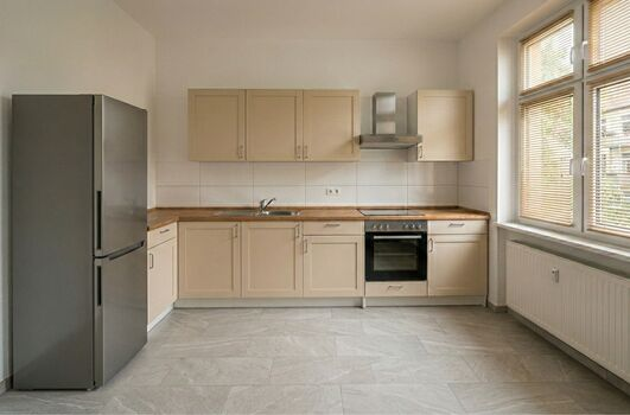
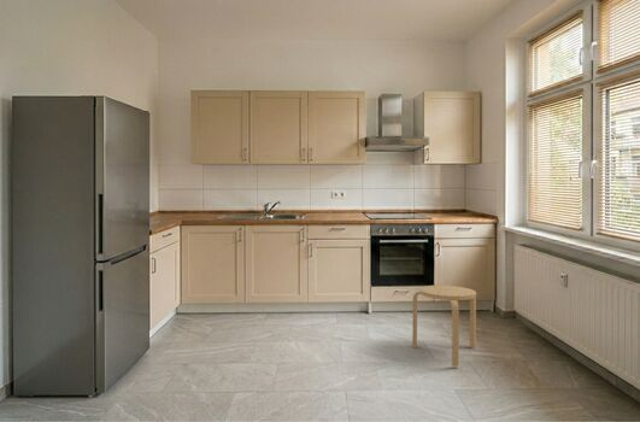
+ stool (452, 321)
